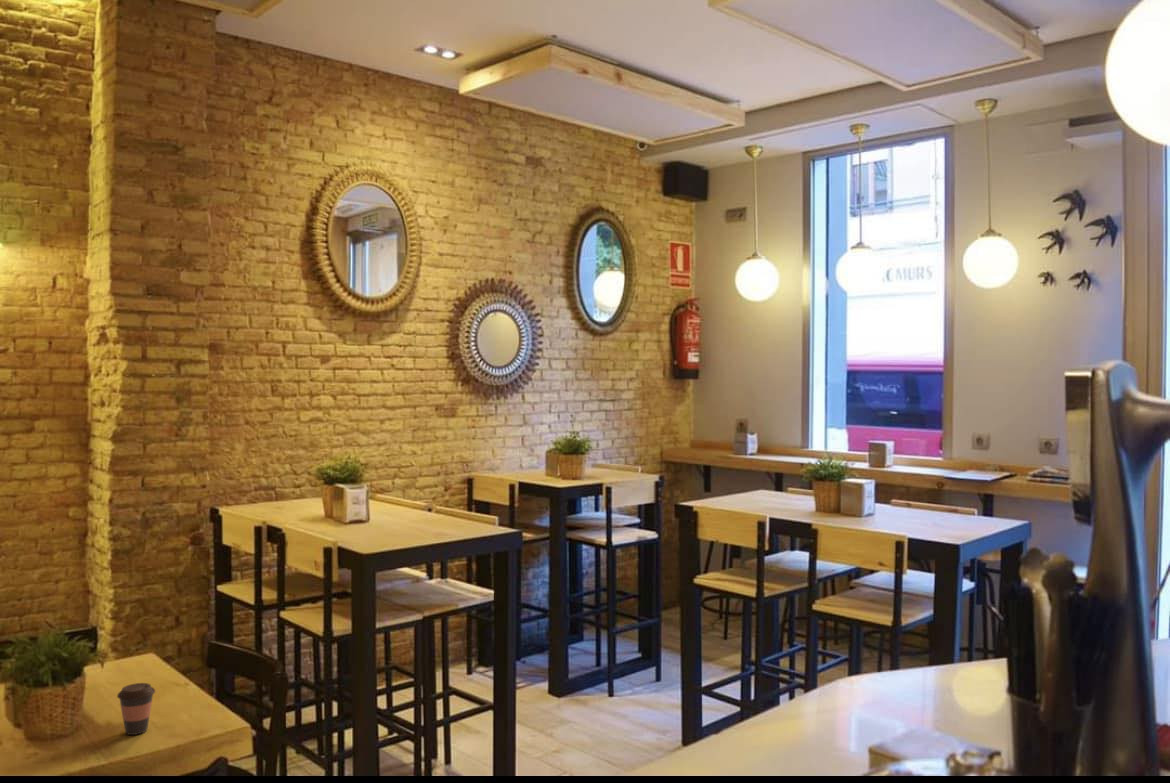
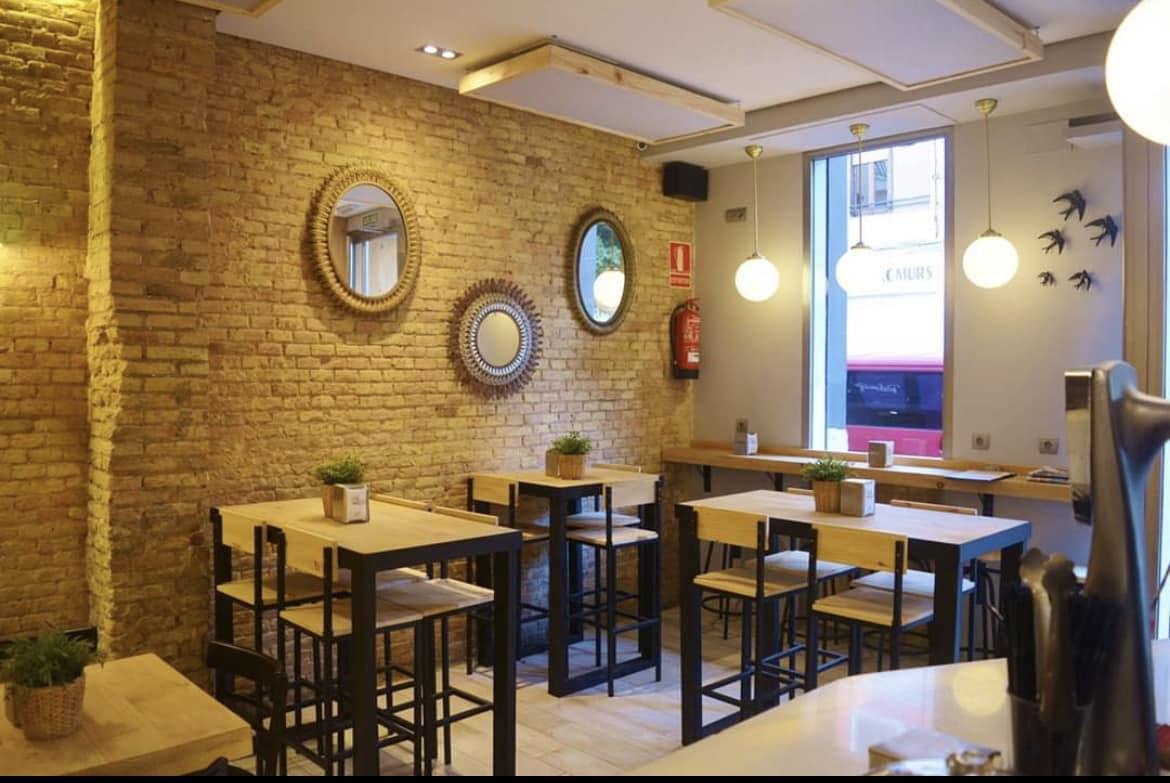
- coffee cup (136, 709)
